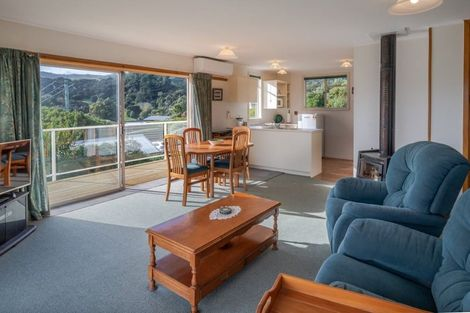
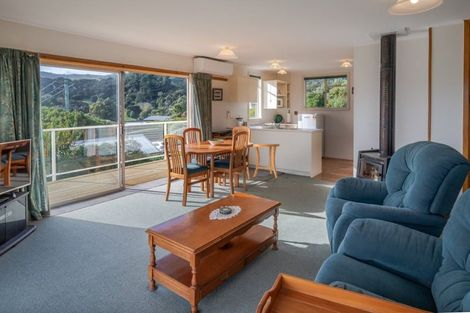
+ side table (269, 160)
